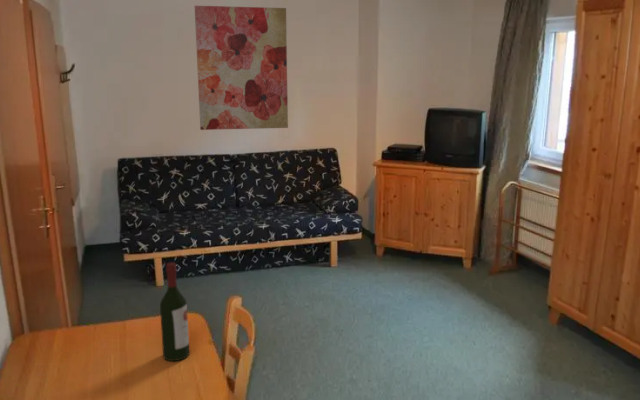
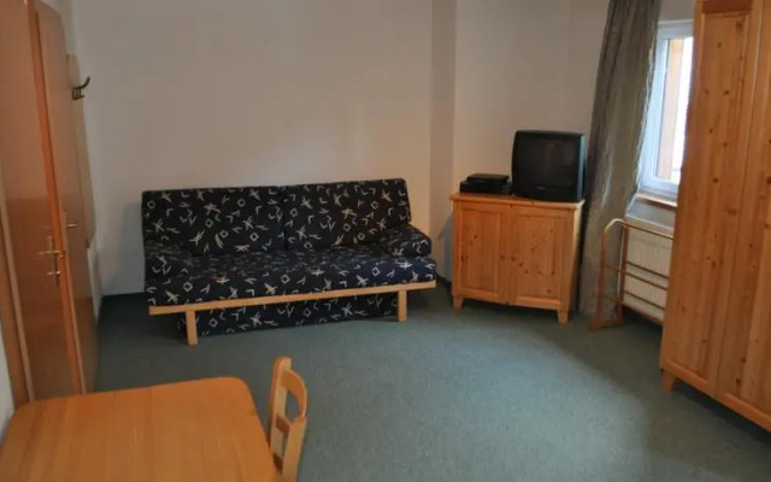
- wine bottle (173, 310)
- wall art (243, 69)
